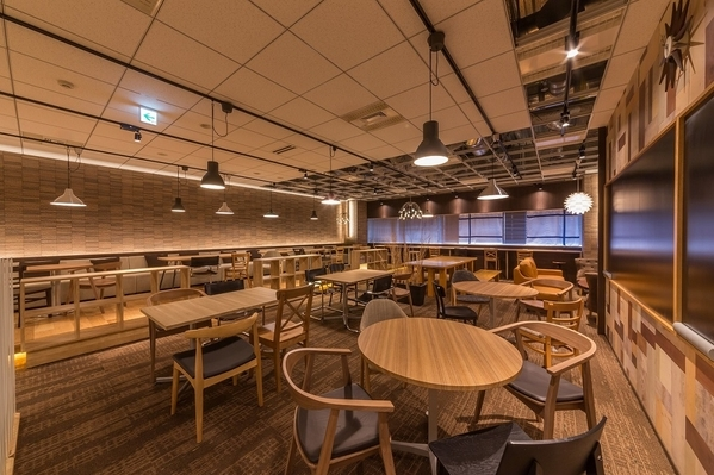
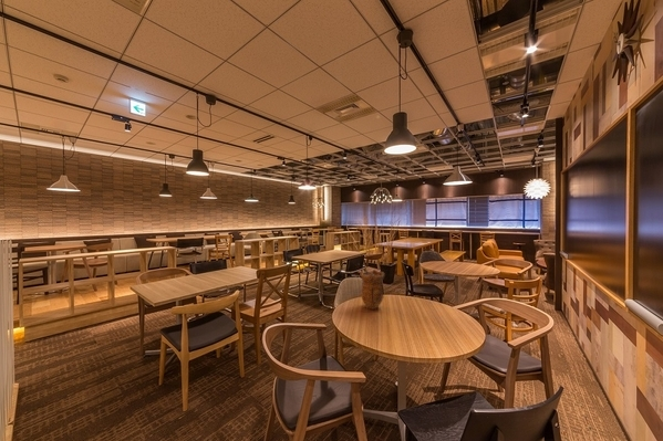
+ vase (372, 287)
